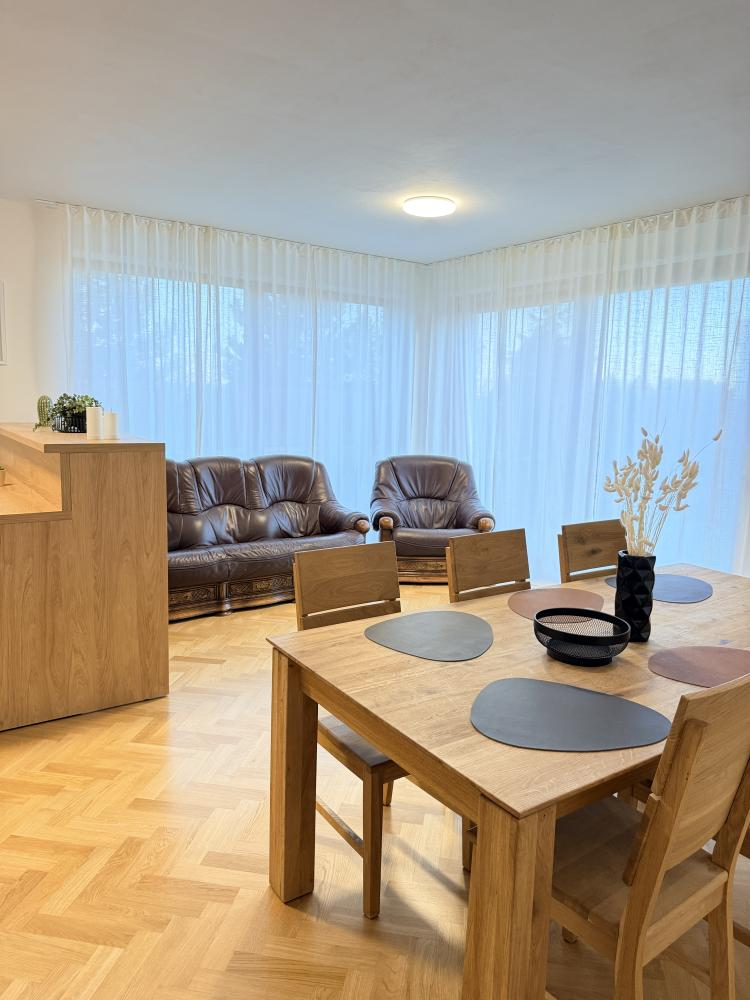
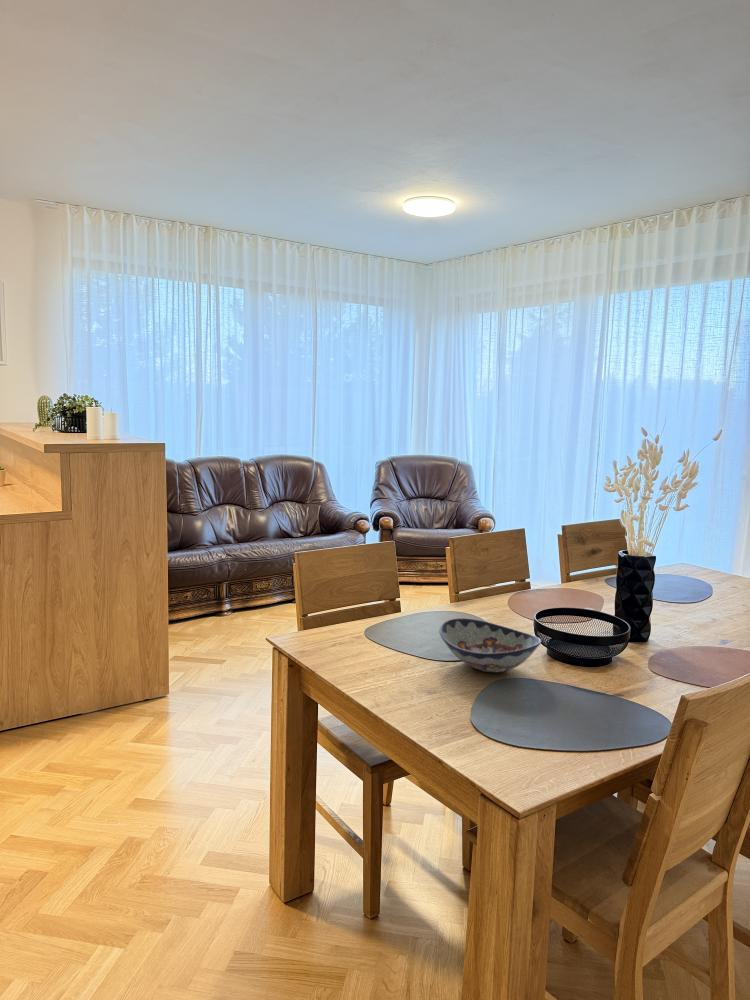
+ decorative bowl (488, 649)
